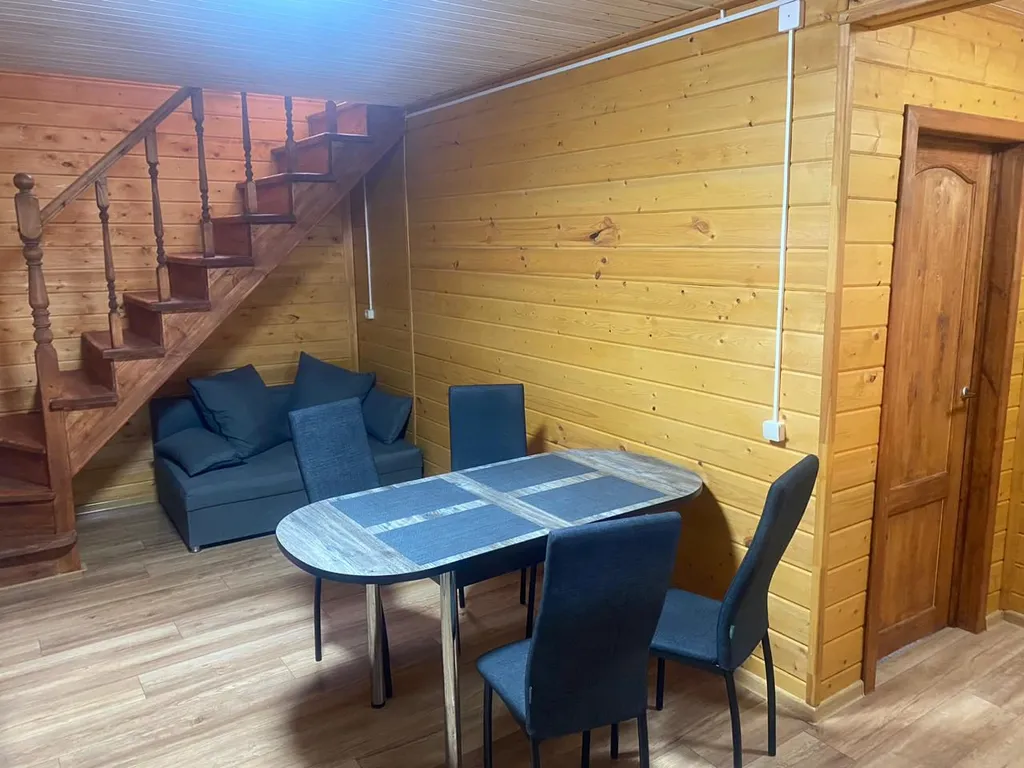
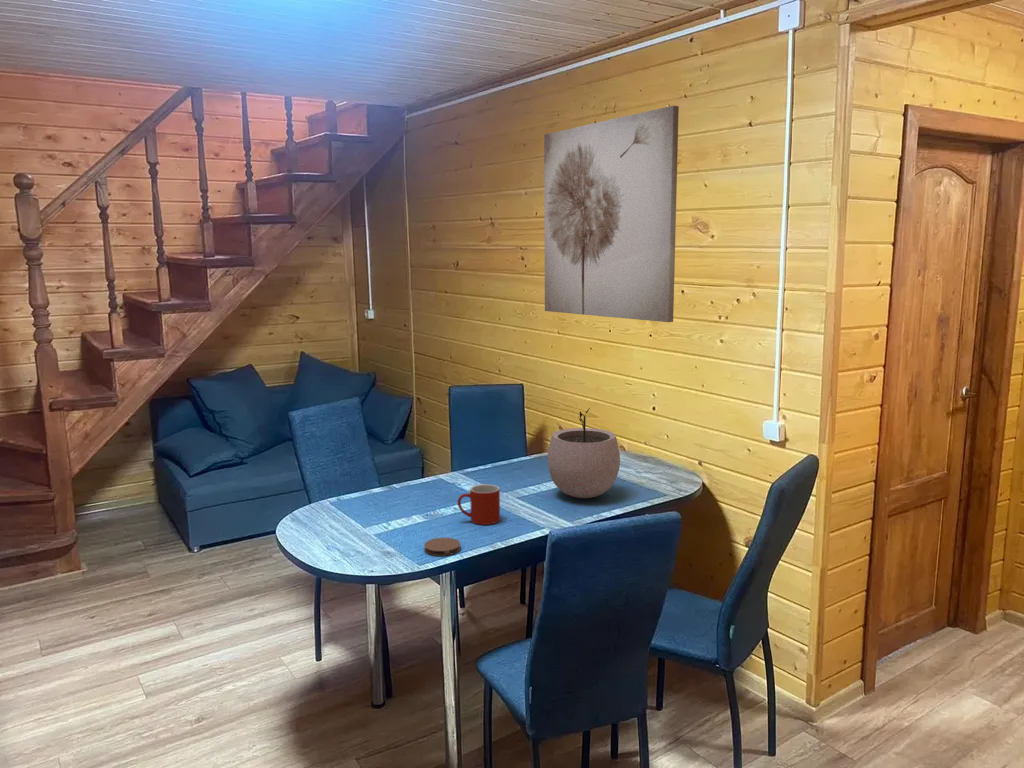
+ plant pot (583, 451)
+ coaster (442, 546)
+ wall art (603, 220)
+ mug (479, 505)
